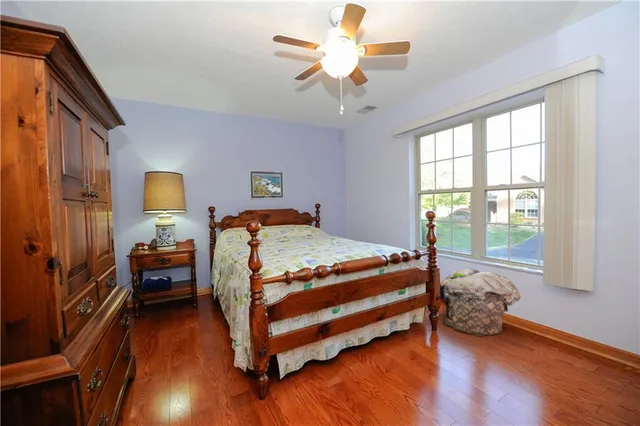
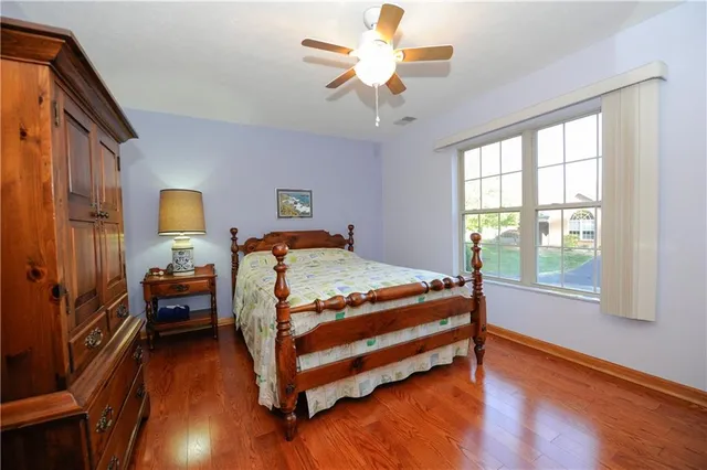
- laundry basket (475, 296)
